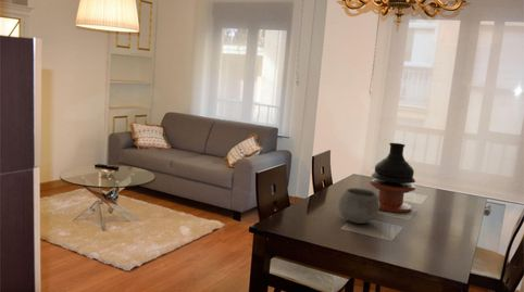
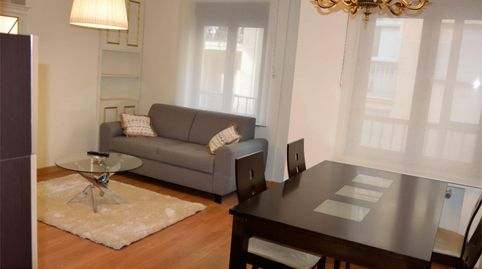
- vase (394, 175)
- bowl (359, 206)
